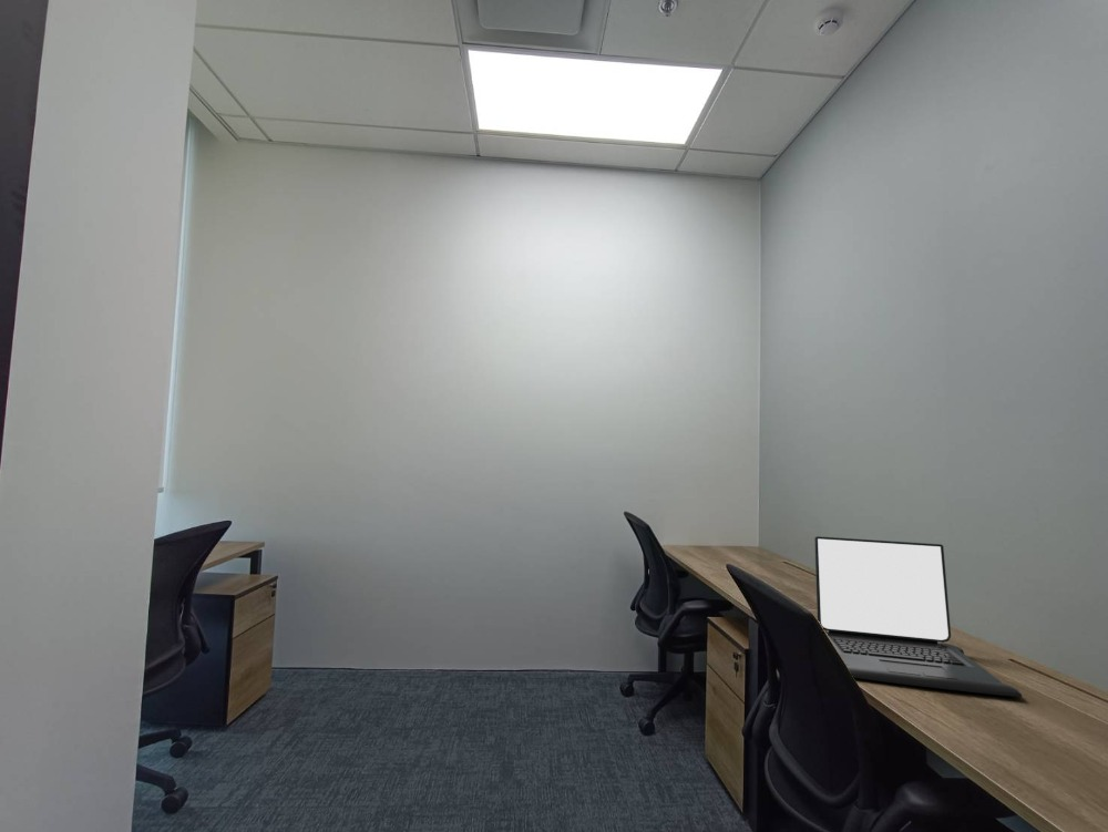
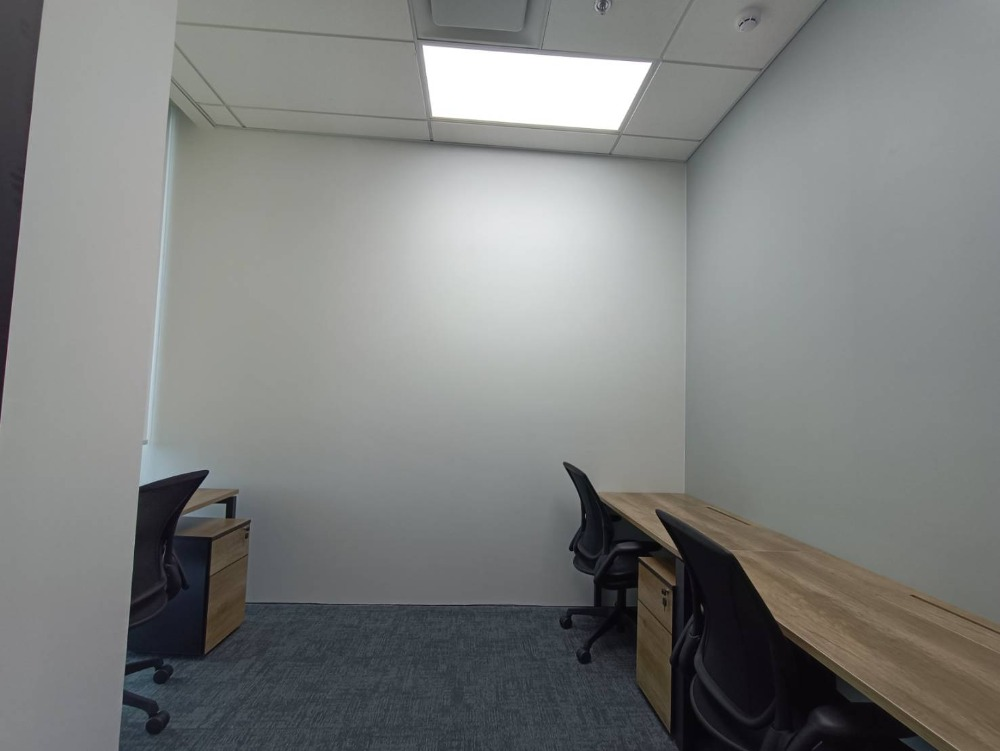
- laptop (900, 605)
